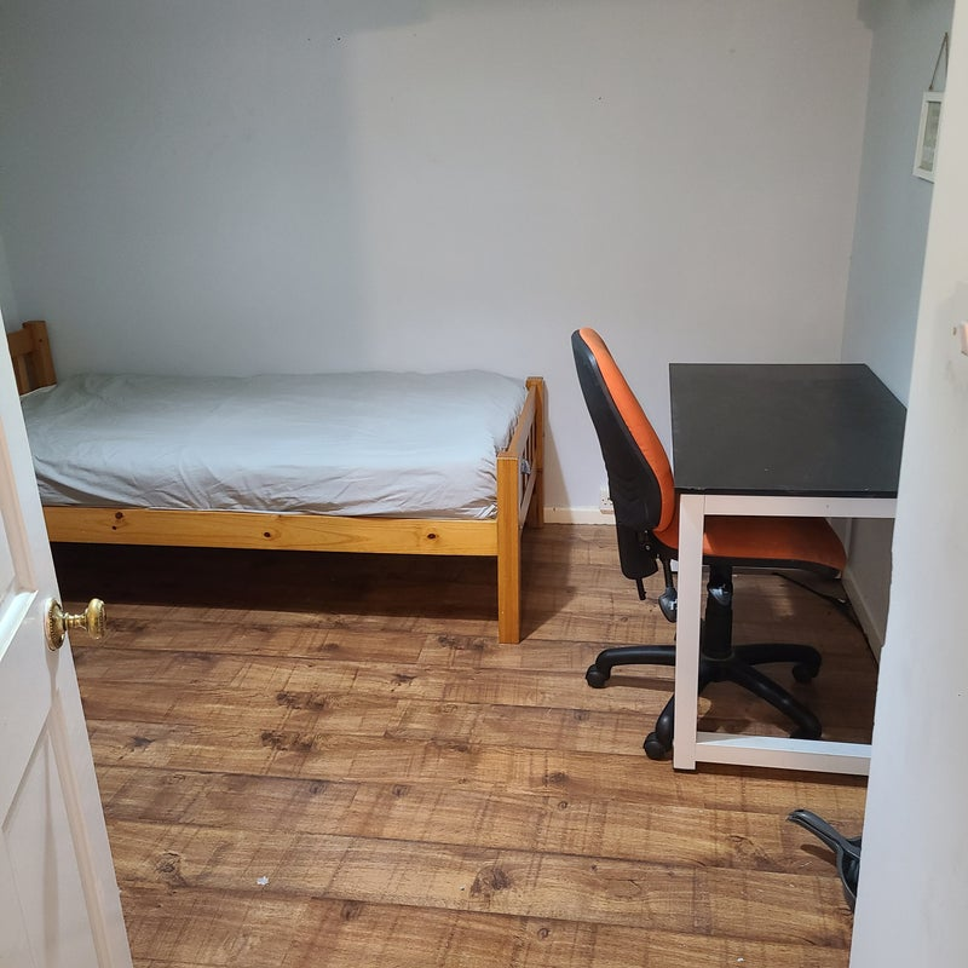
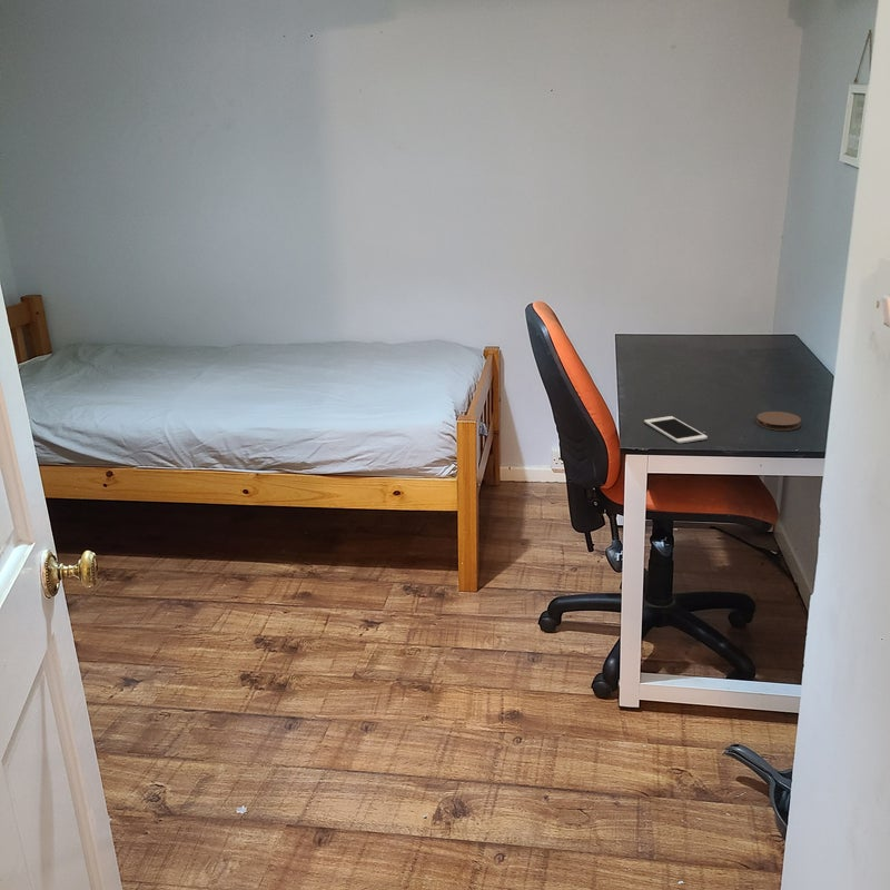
+ cell phone (674, 428)
+ coaster (778, 421)
